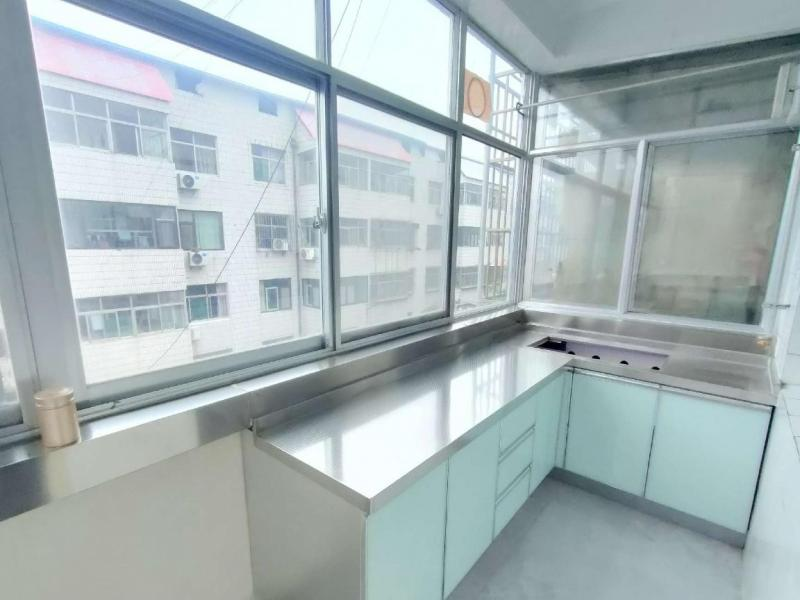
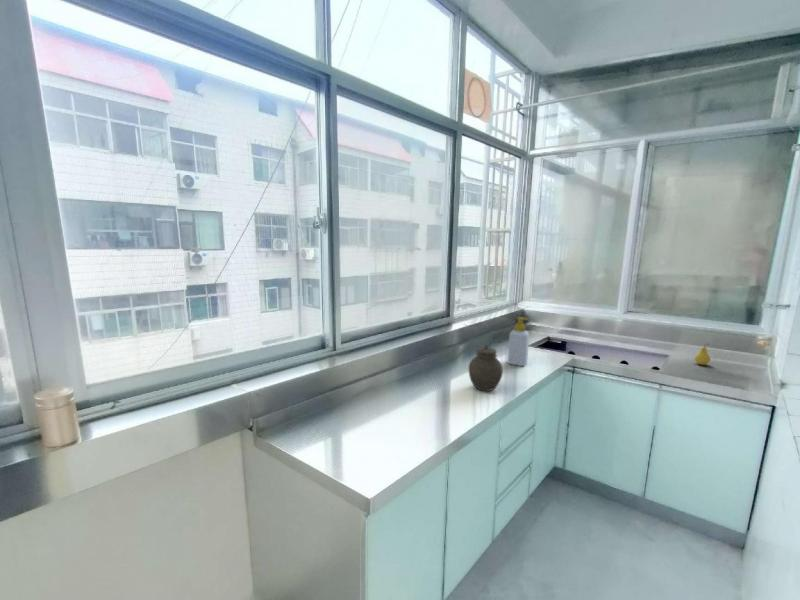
+ fruit (703, 353)
+ jar (485, 366)
+ soap bottle (519, 340)
